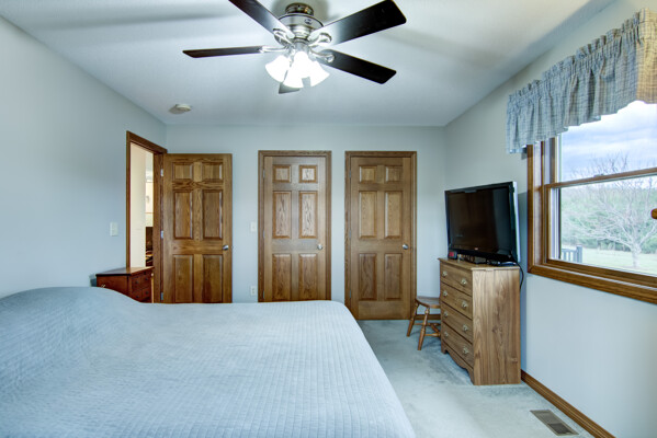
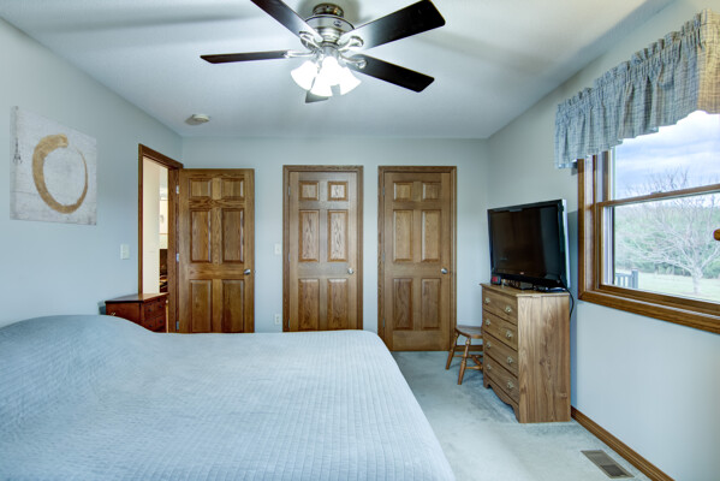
+ wall art (59, 173)
